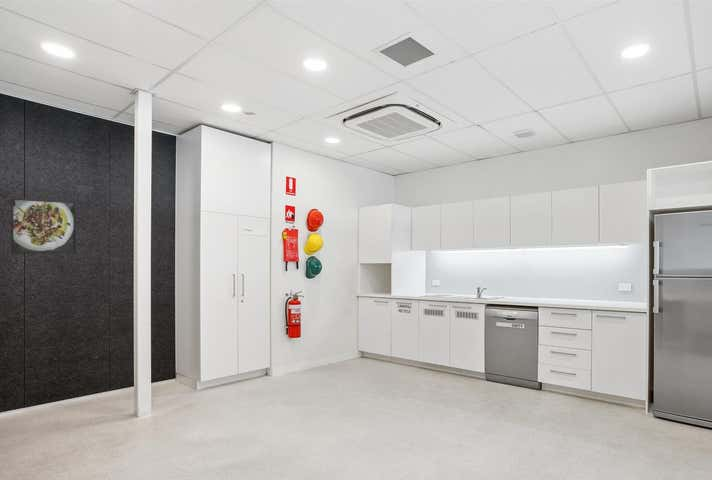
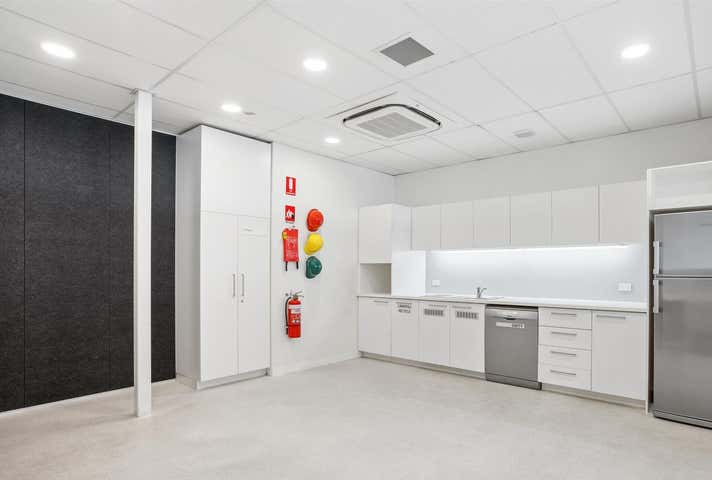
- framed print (44, 226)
